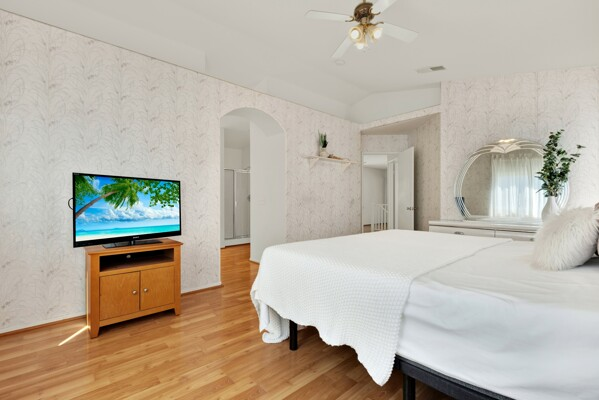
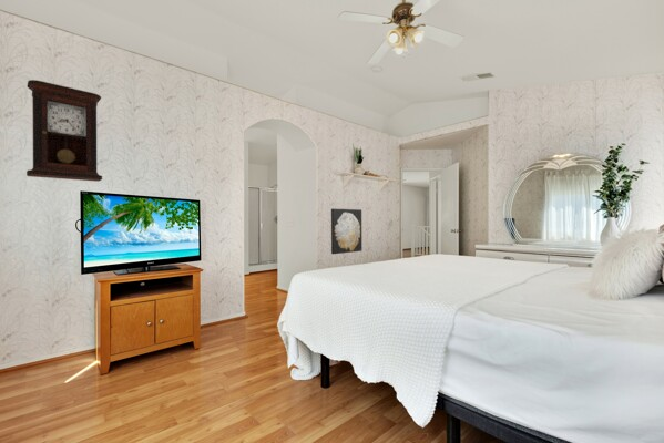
+ pendulum clock (67, 134)
+ wall art (347, 230)
